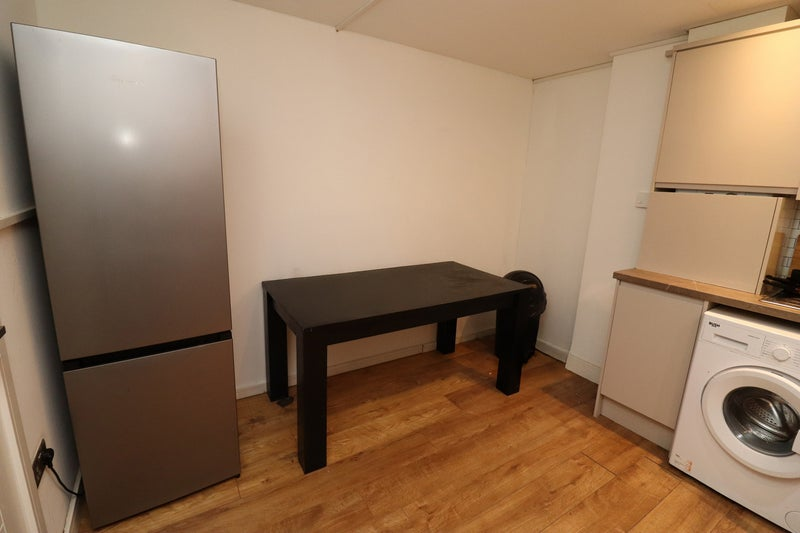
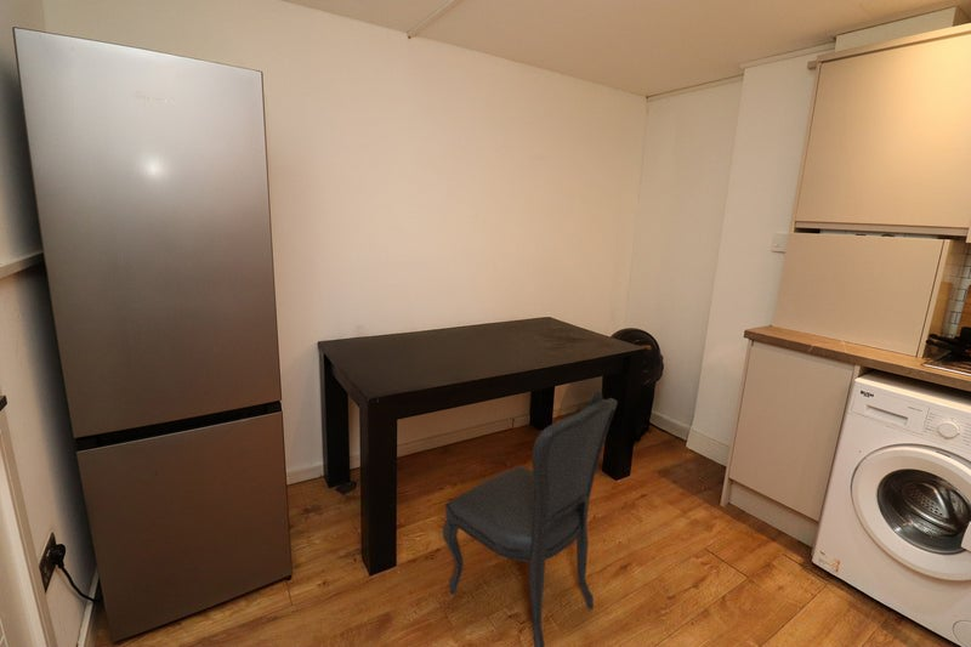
+ dining chair (524, 488)
